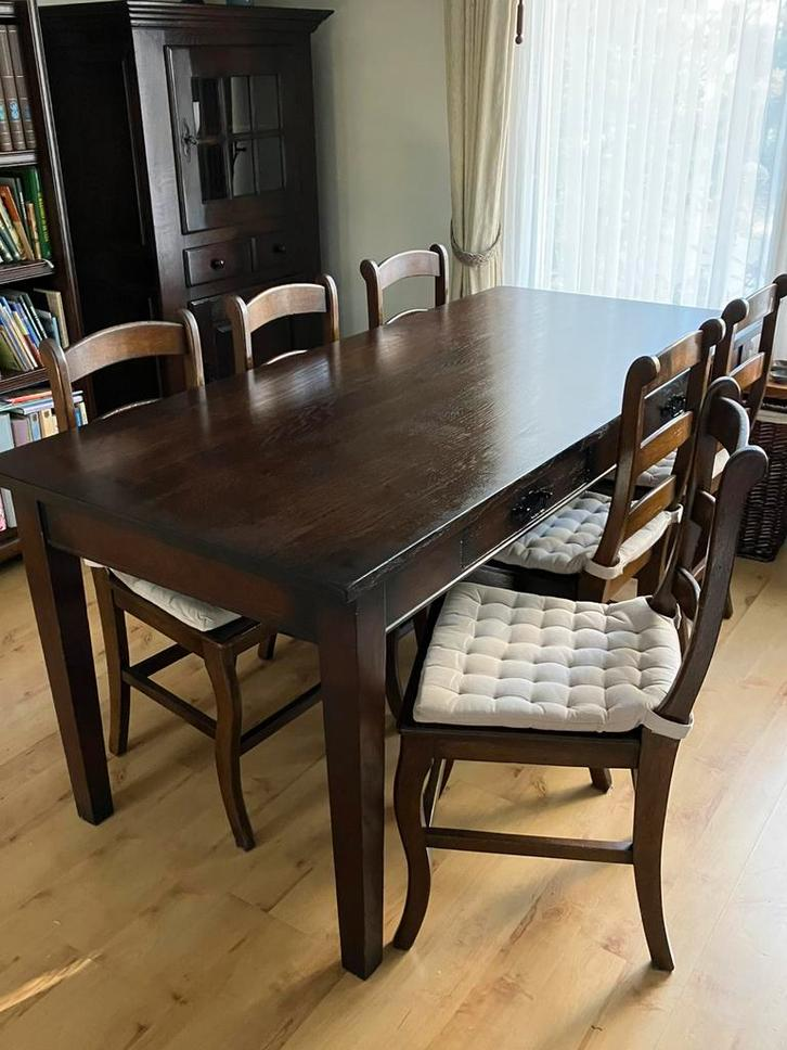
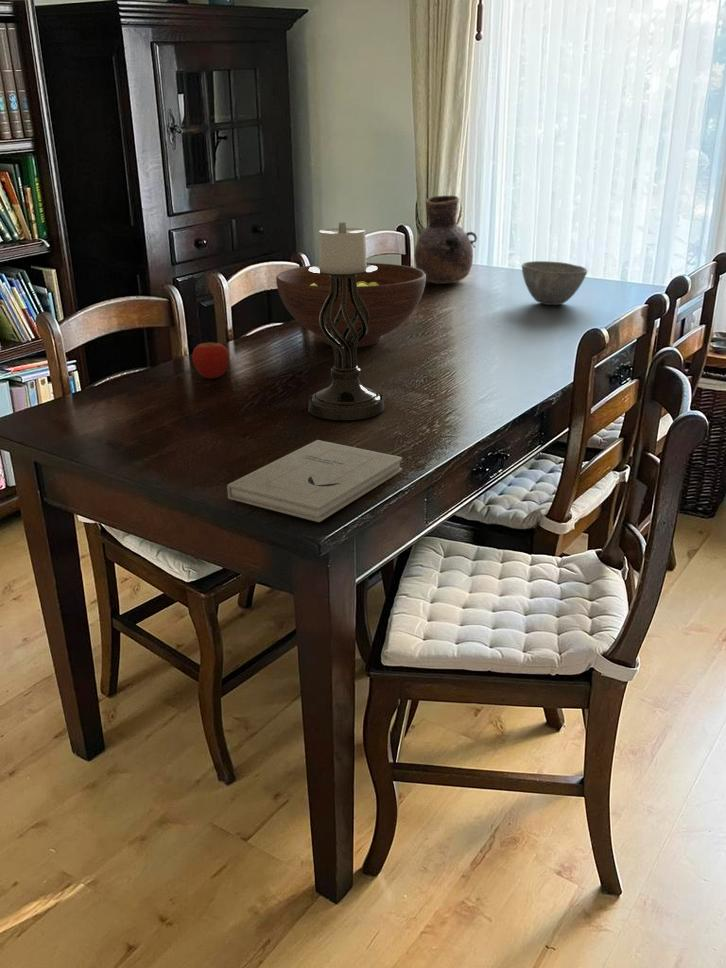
+ candle holder (344, 318)
+ book (318, 477)
+ bowl (553, 284)
+ fruit bowl (351, 308)
+ vase (444, 240)
+ apple (211, 359)
